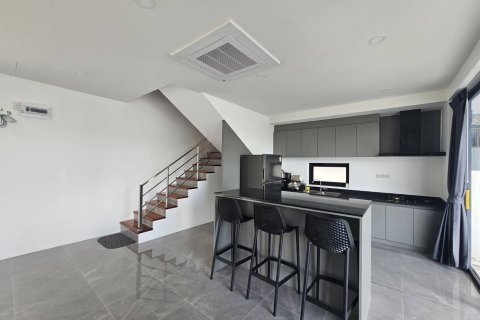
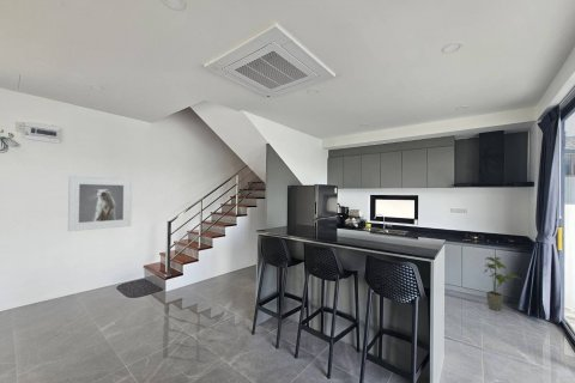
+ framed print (102, 202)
+ house plant (498, 284)
